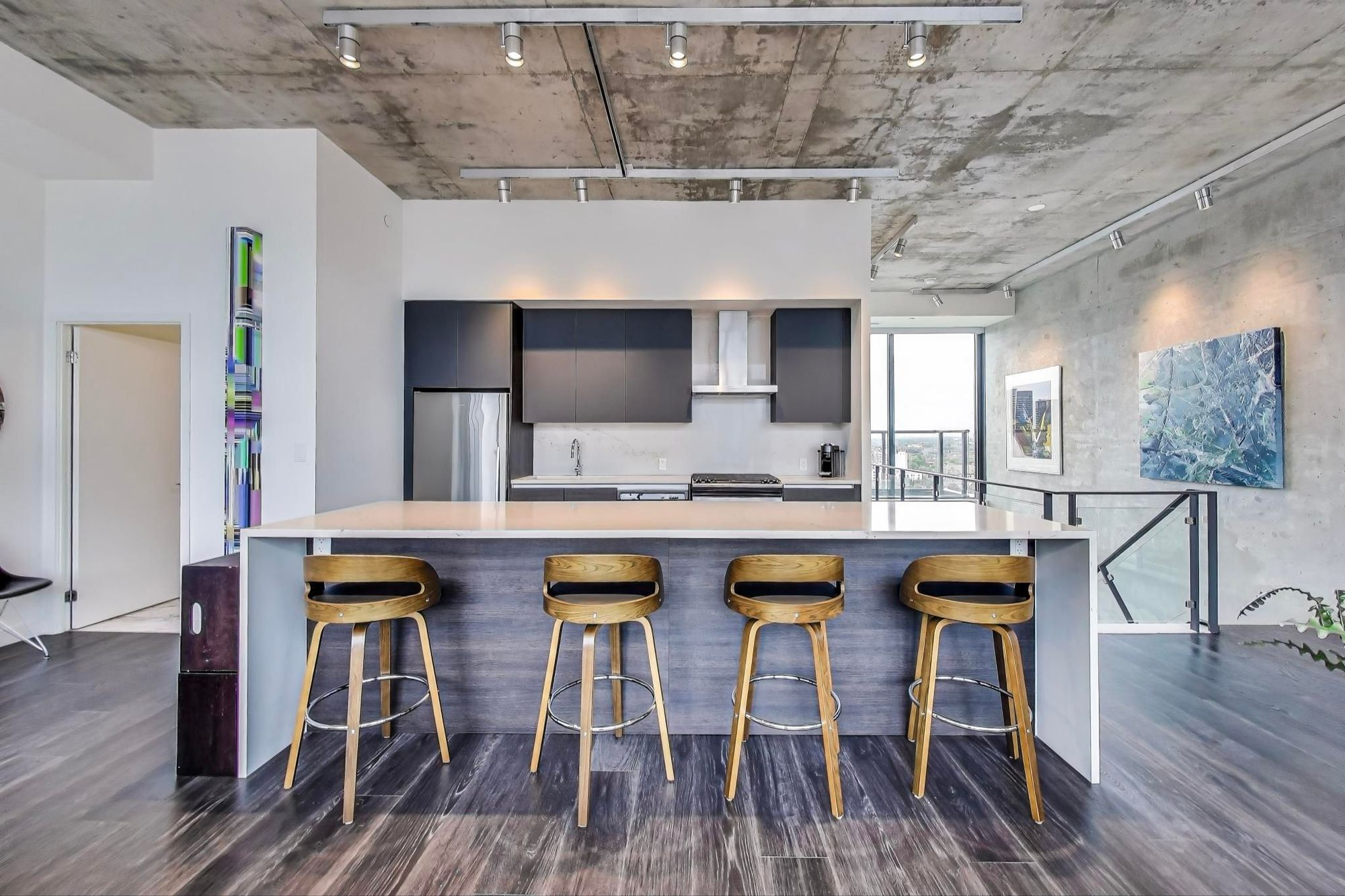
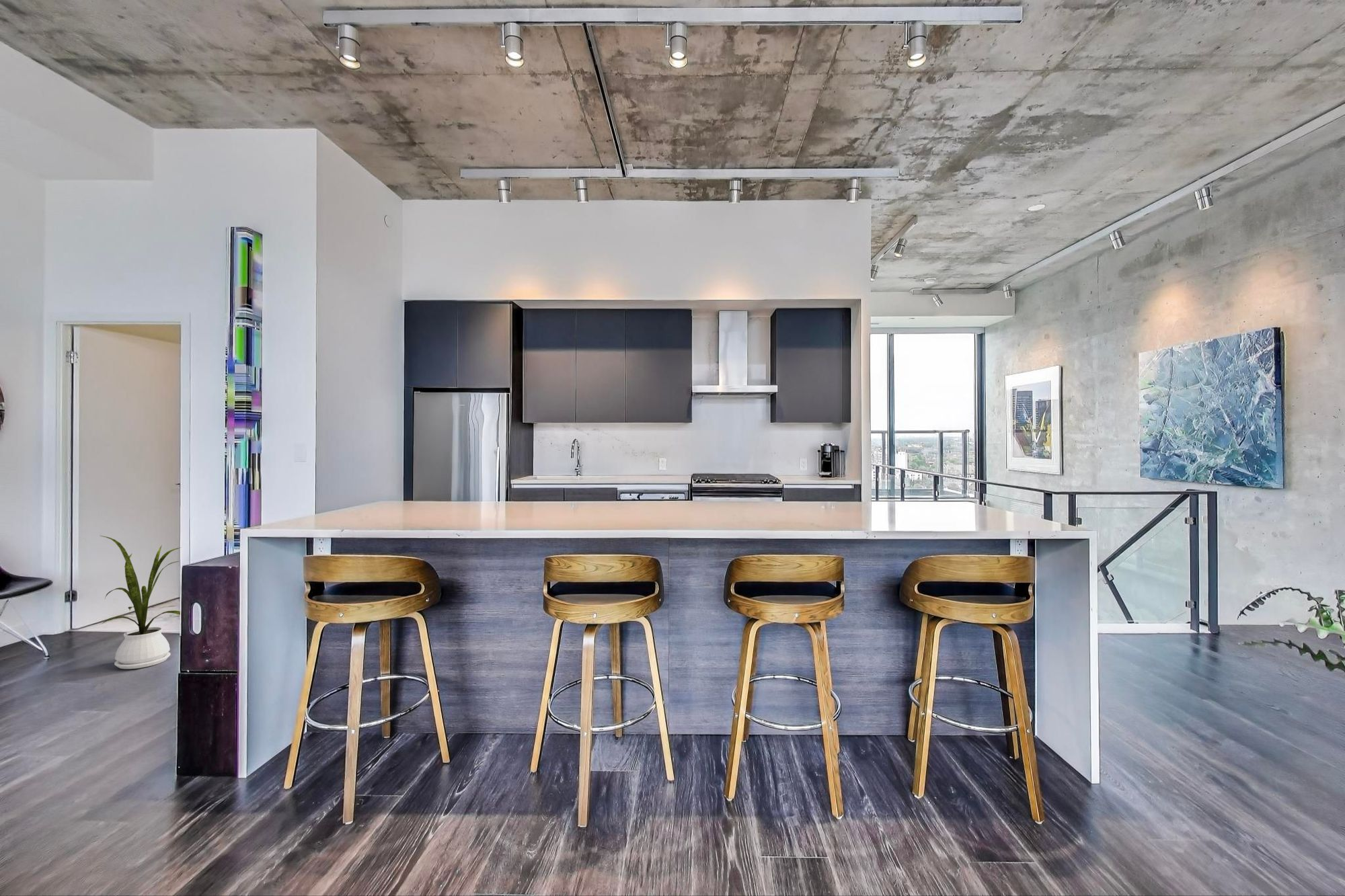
+ house plant (139, 598)
